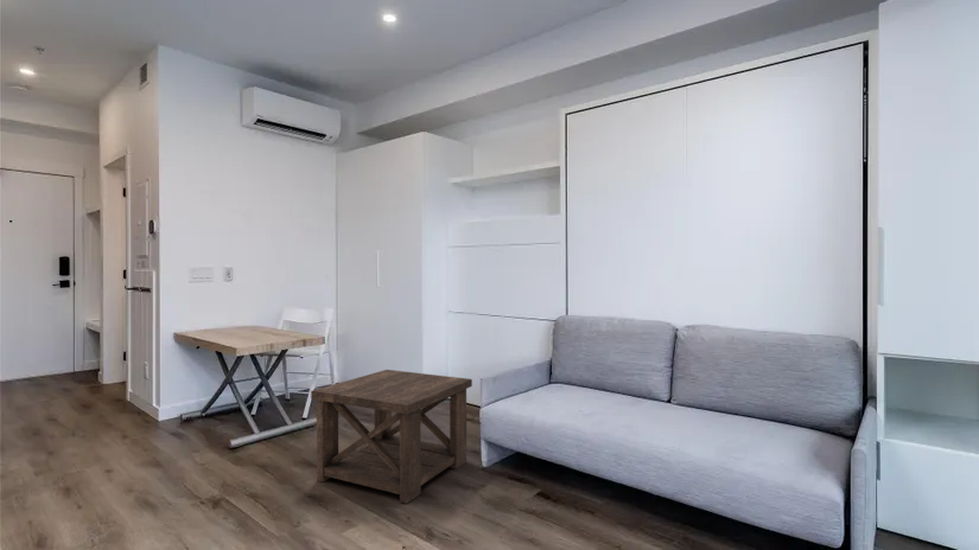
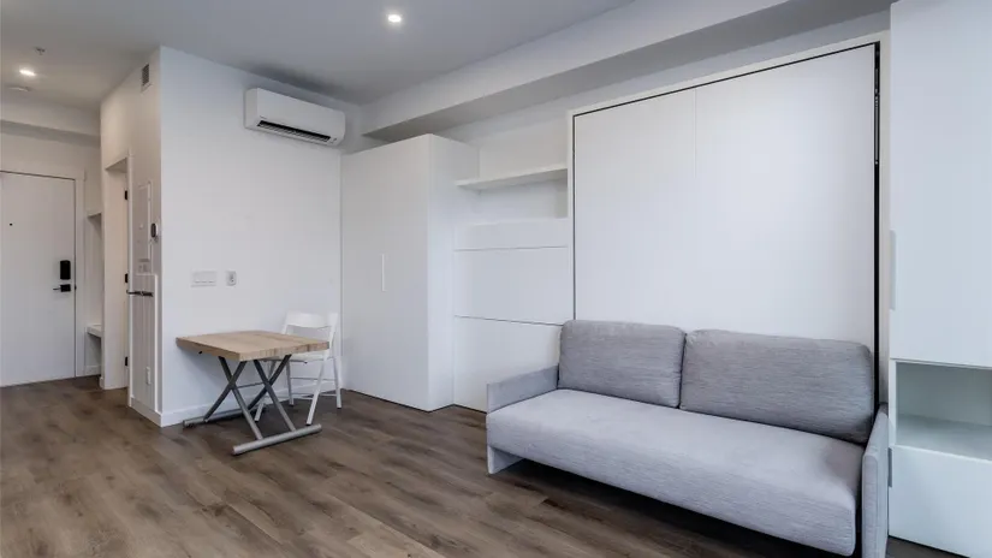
- side table (395, 427)
